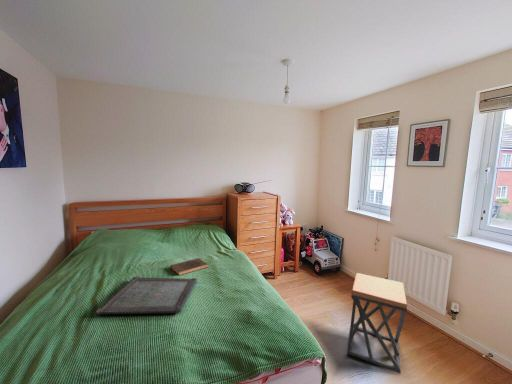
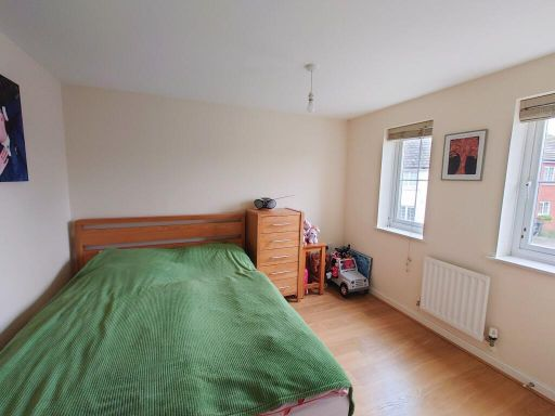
- book (189, 266)
- serving tray (153, 293)
- stool (374, 312)
